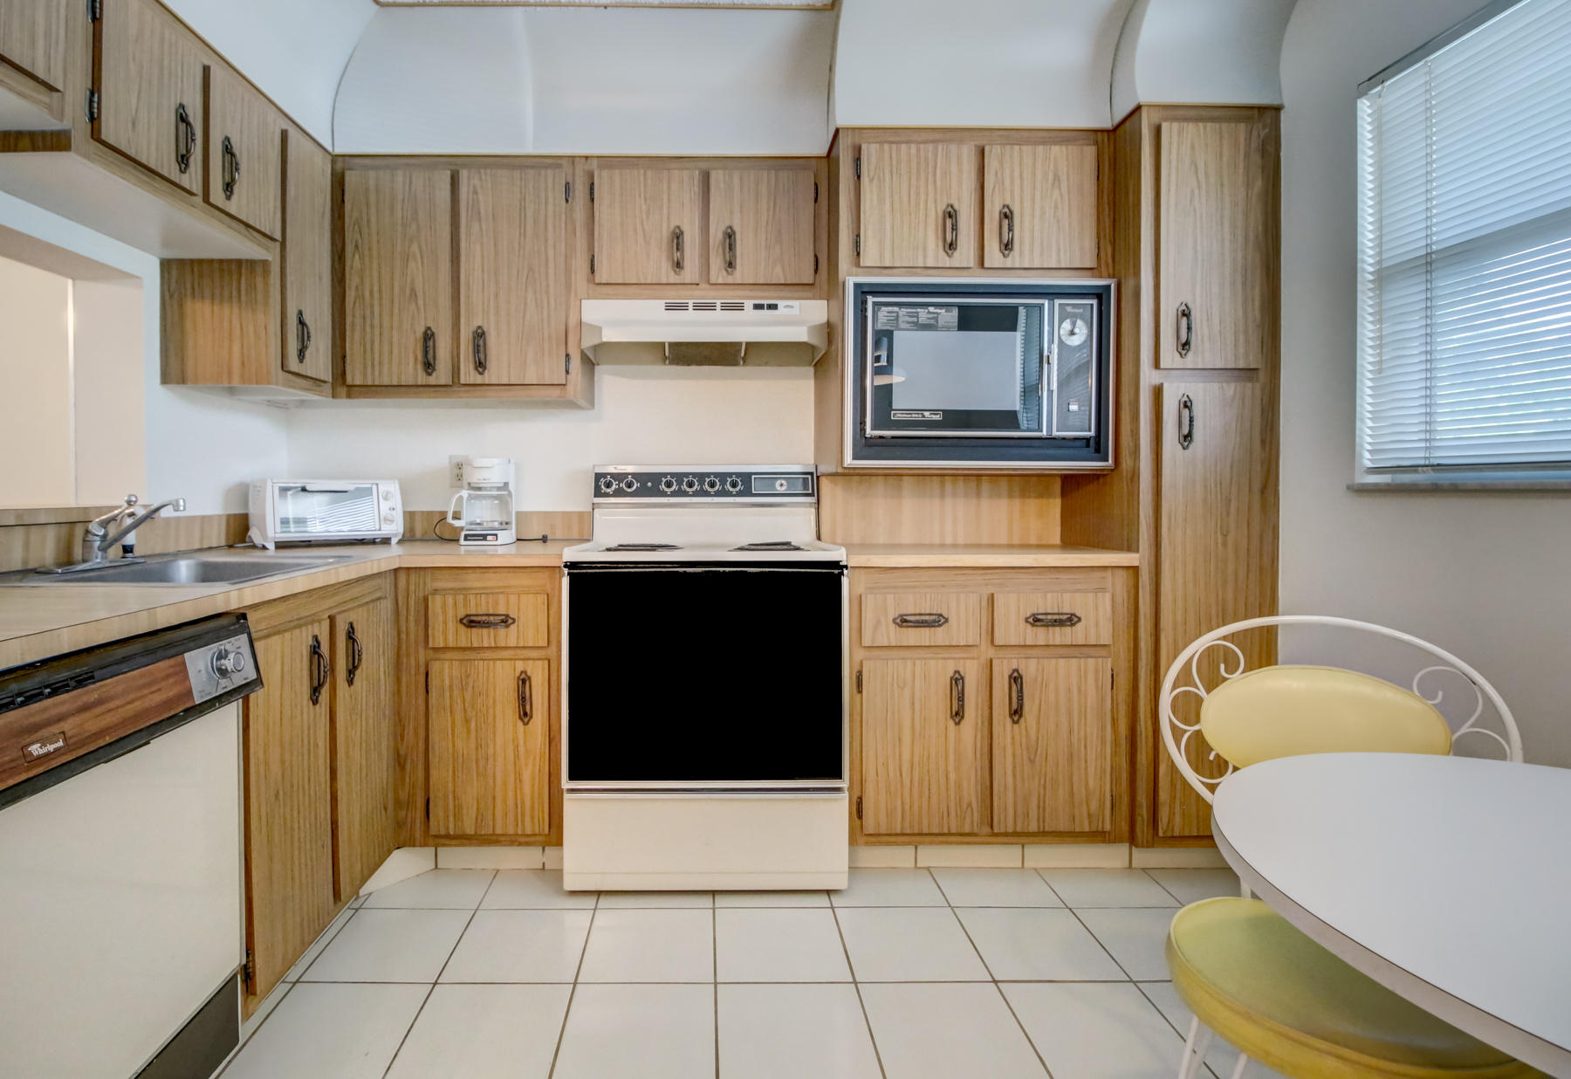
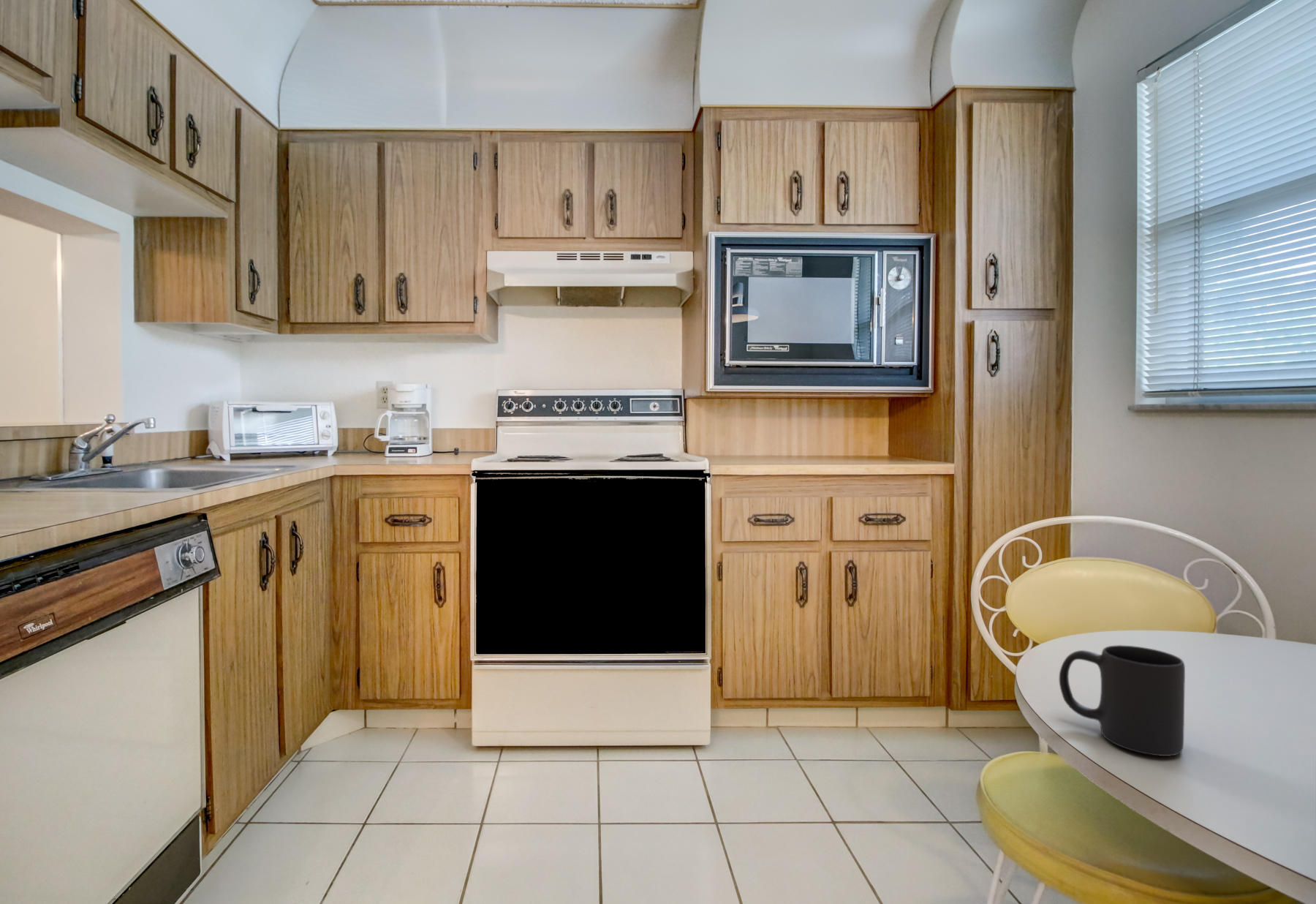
+ mug (1118, 693)
